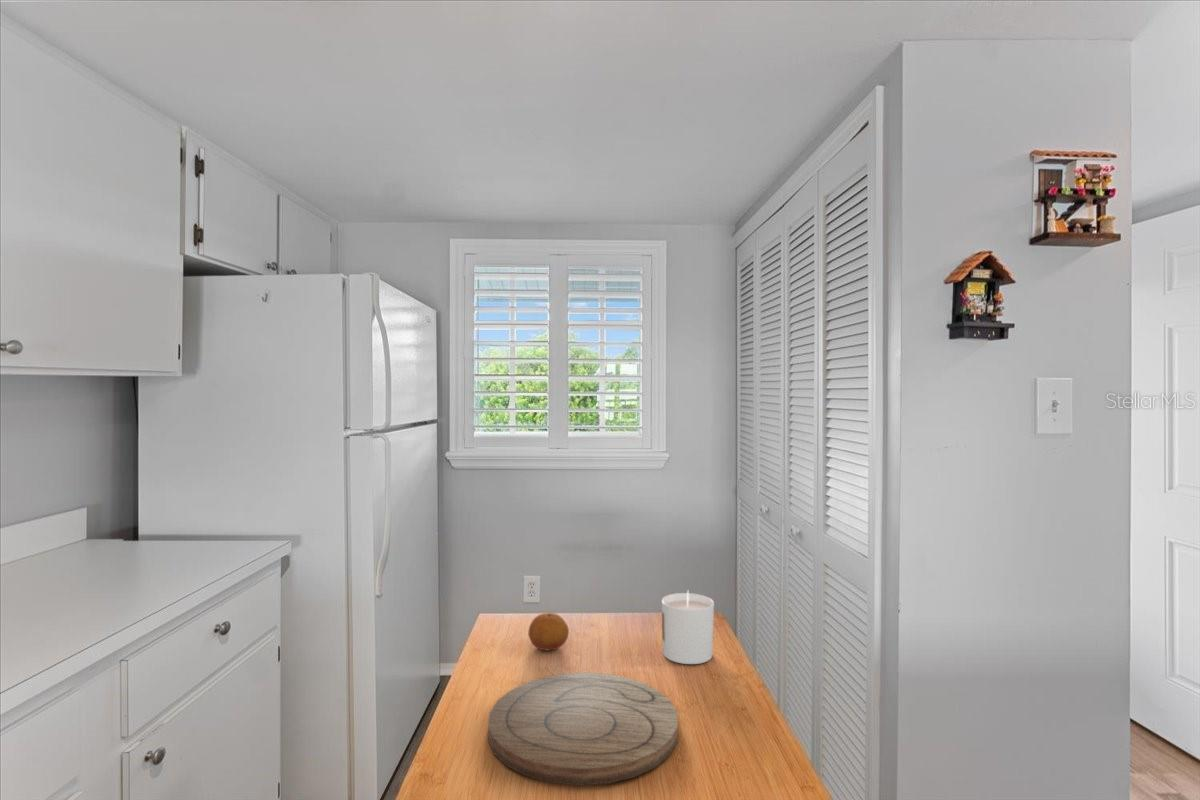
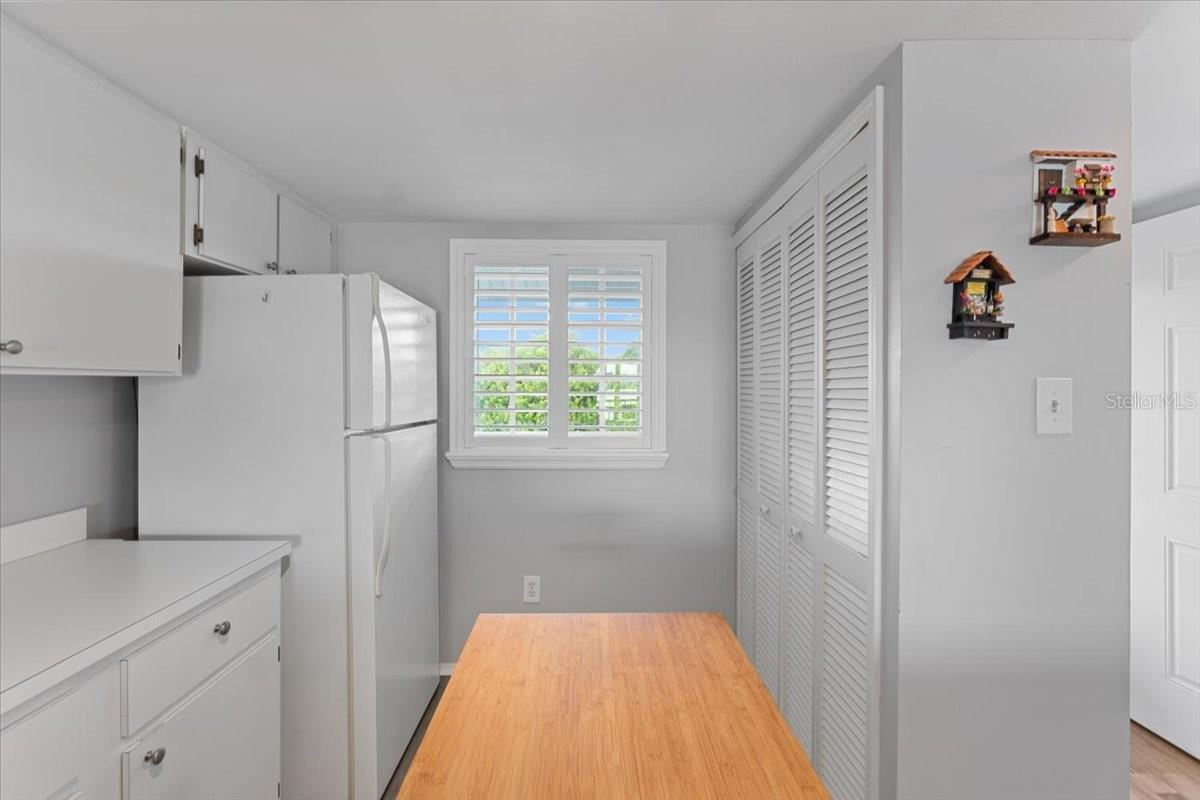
- candle (687, 622)
- fruit (548, 631)
- cutting board (583, 720)
